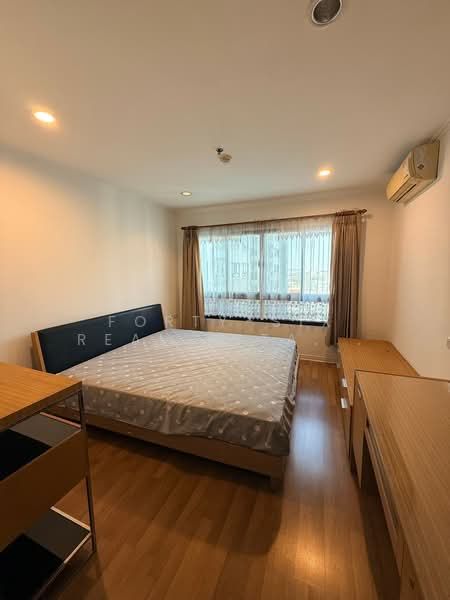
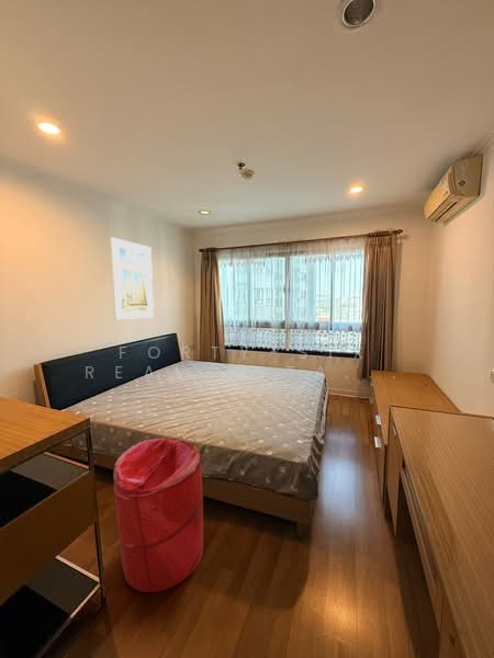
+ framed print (134, 281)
+ laundry hamper (160, 506)
